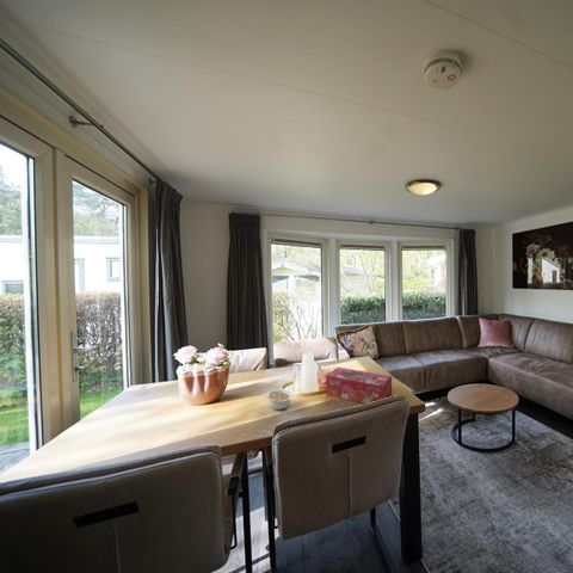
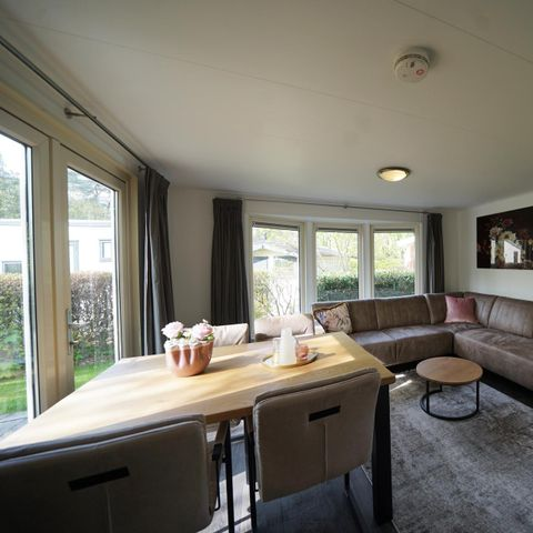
- legume (279, 399)
- tissue box (358, 384)
